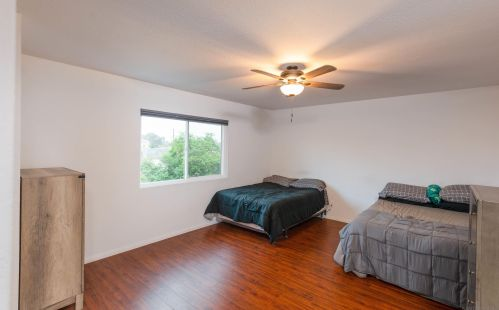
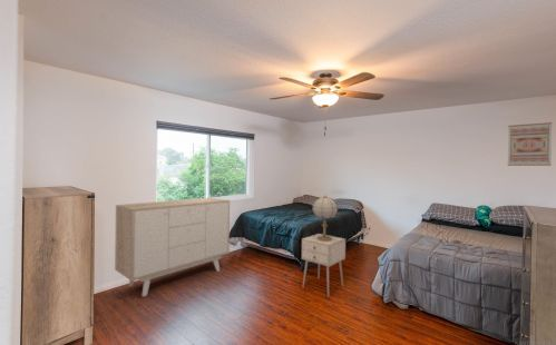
+ sideboard (178, 239)
+ nightstand (322, 263)
+ wall art (528, 145)
+ table lamp (324, 217)
